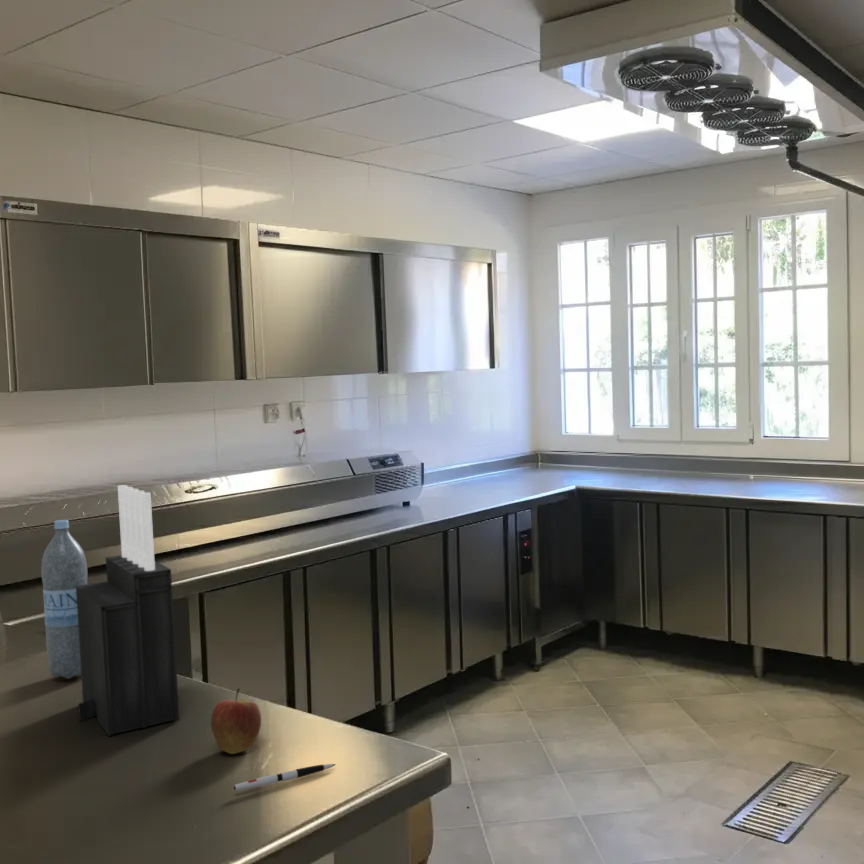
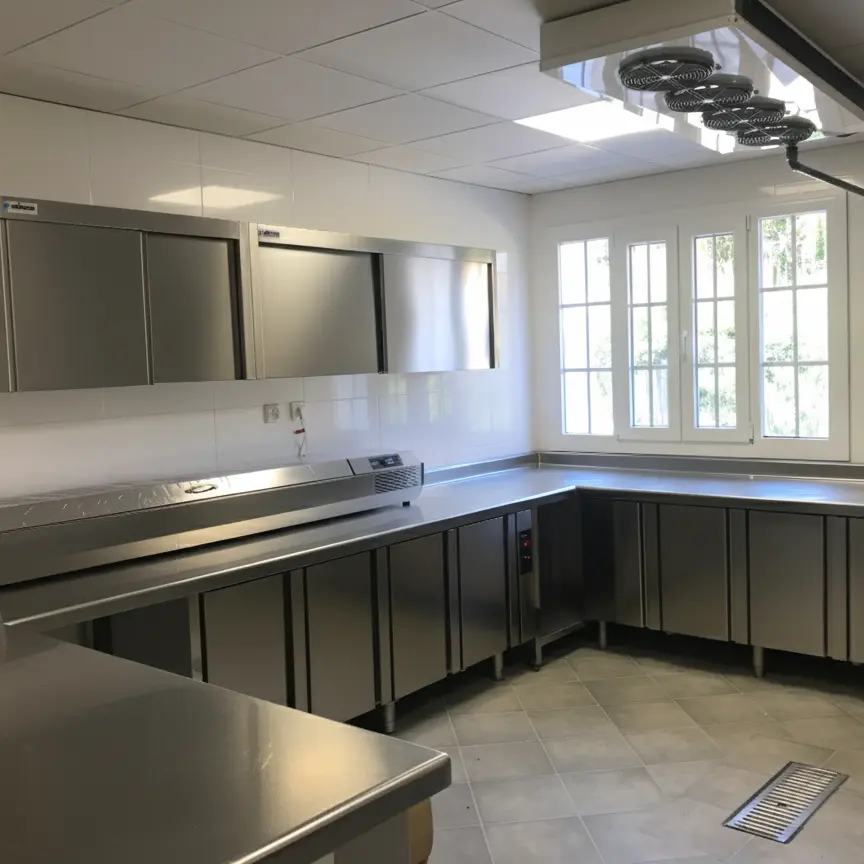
- water bottle (66, 599)
- knife block (115, 602)
- pen (286, 775)
- fruit (235, 720)
